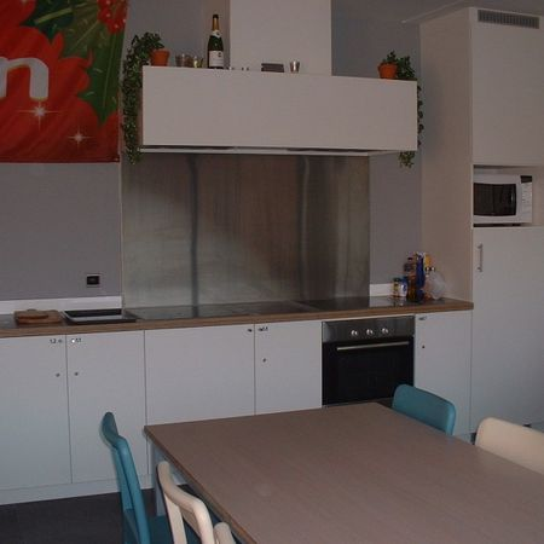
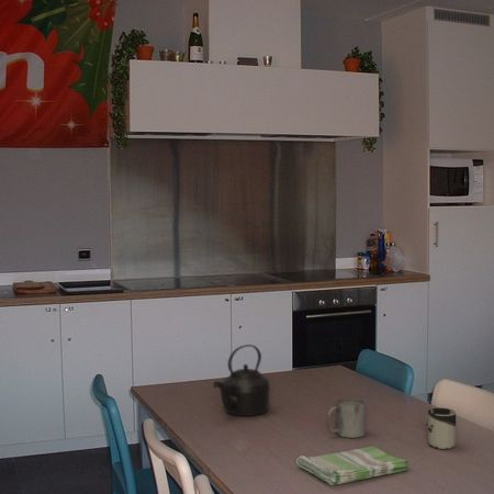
+ dish towel (351, 461)
+ mug (345, 418)
+ cup (438, 426)
+ kettle (238, 380)
